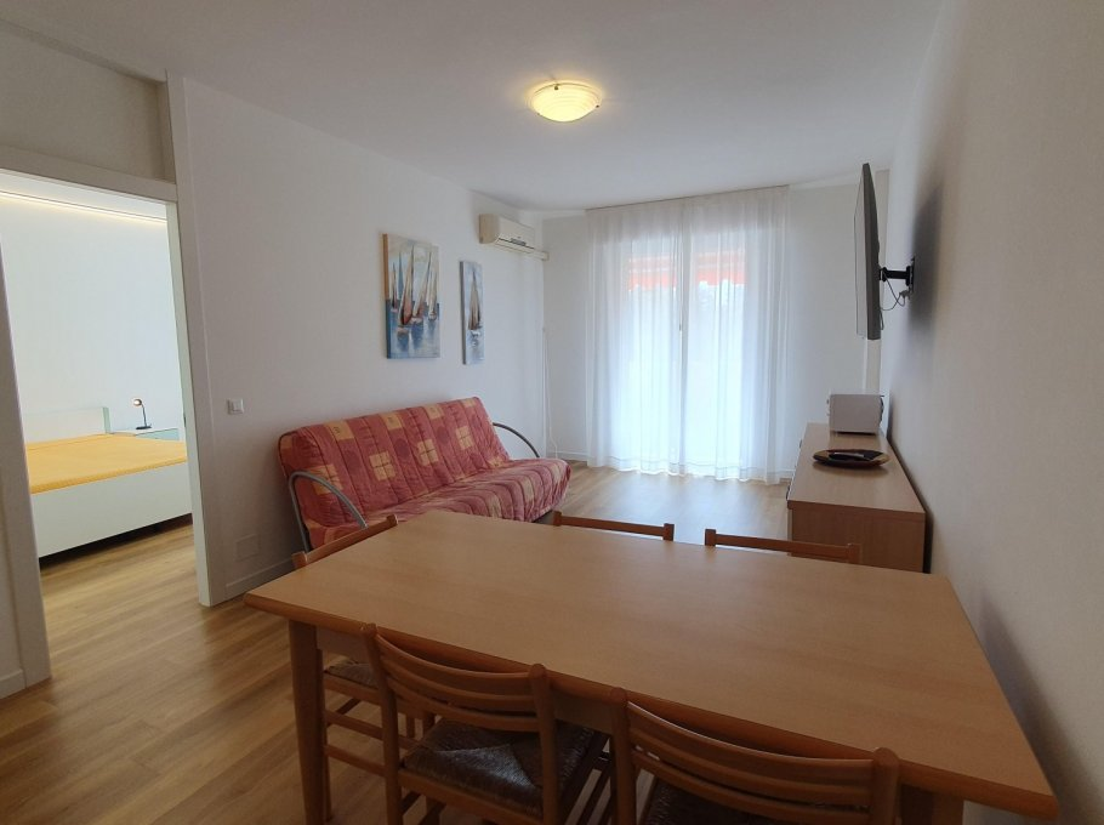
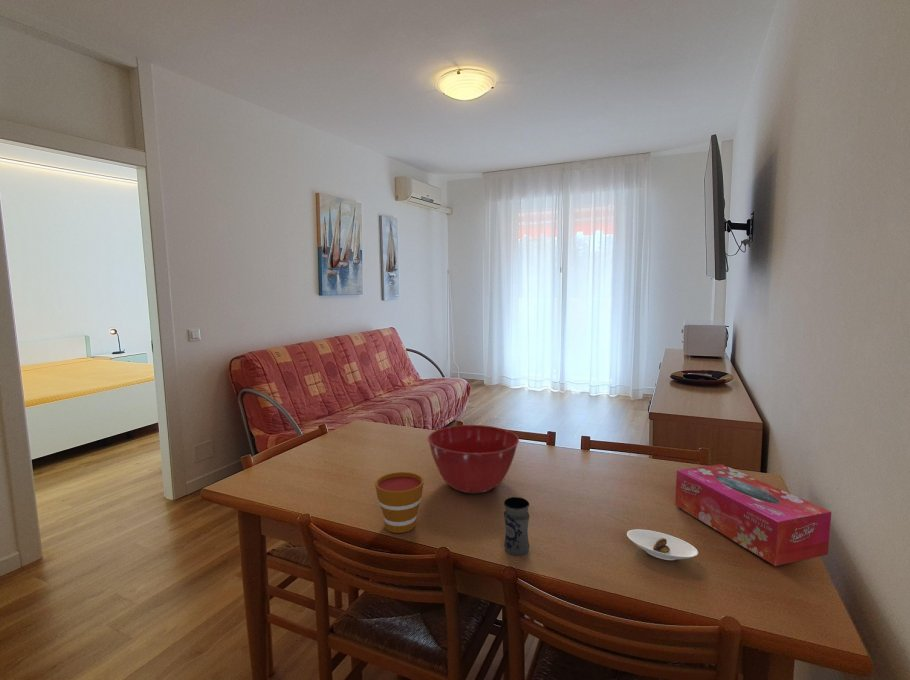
+ saucer (660, 546)
+ tissue box (744, 508)
+ mixing bowl (473, 460)
+ jar (516, 526)
+ cup (399, 501)
